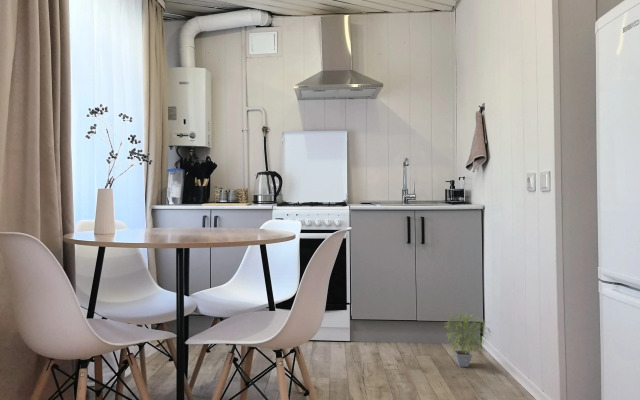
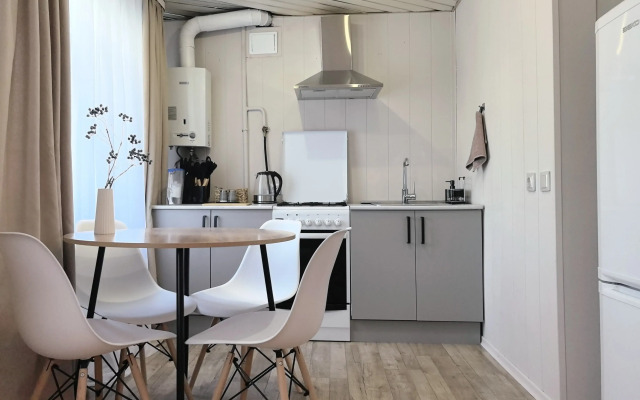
- potted plant (466, 337)
